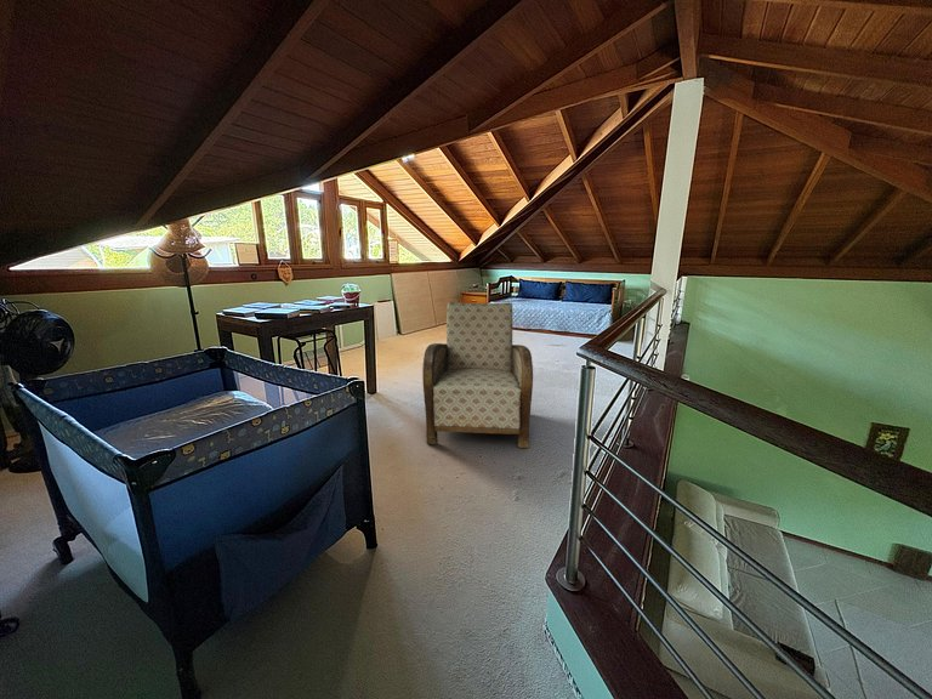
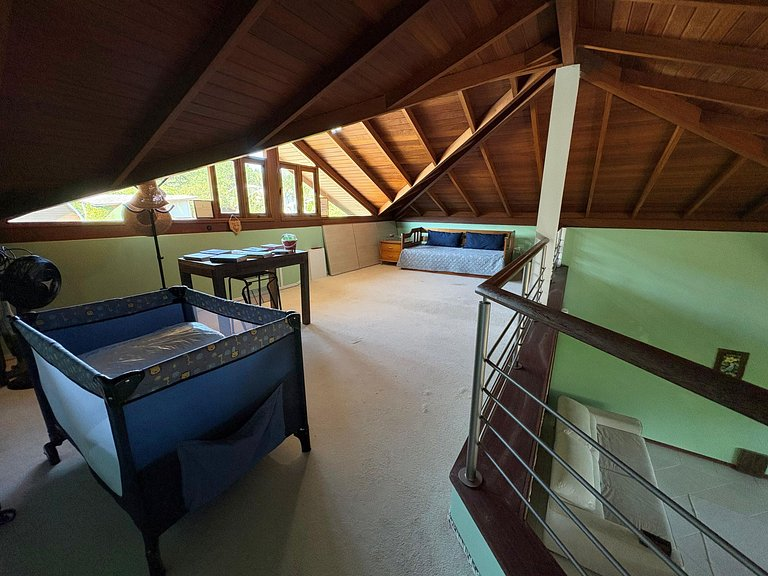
- armchair (479, 368)
